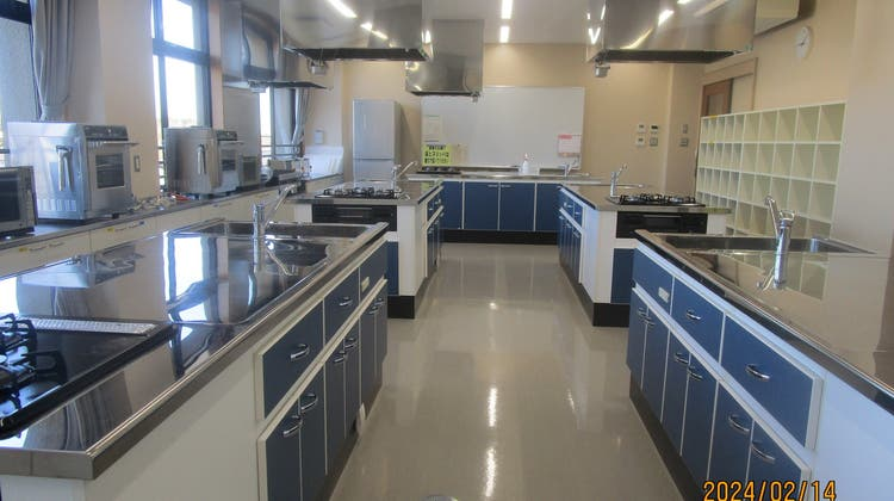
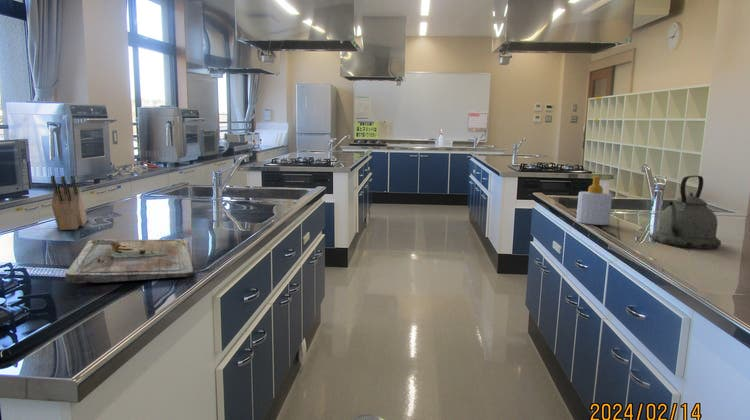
+ knife block (68, 200)
+ soap bottle (594, 200)
+ cutting board (136, 249)
+ kettle (689, 210)
